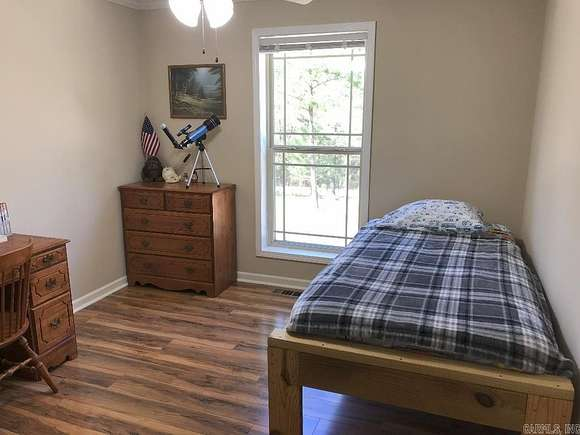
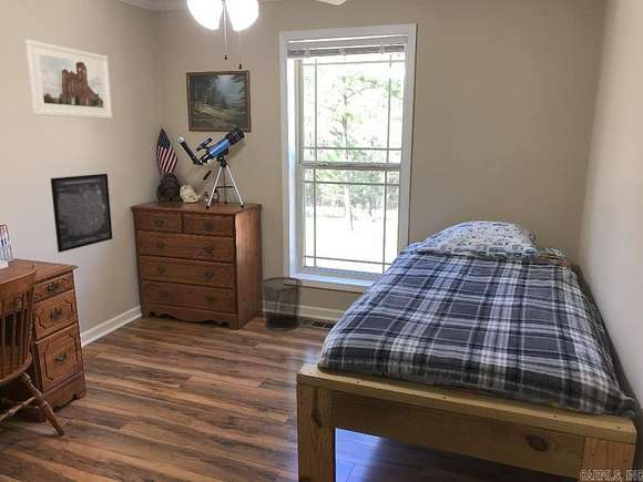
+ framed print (72, 83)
+ waste bin (282, 304)
+ wall art (83, 211)
